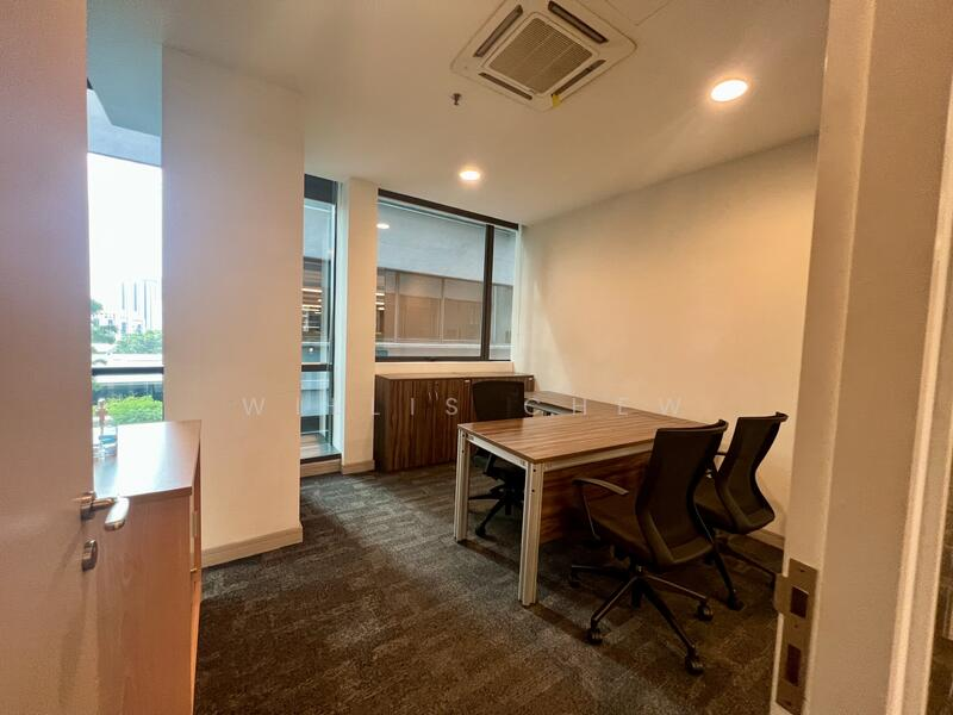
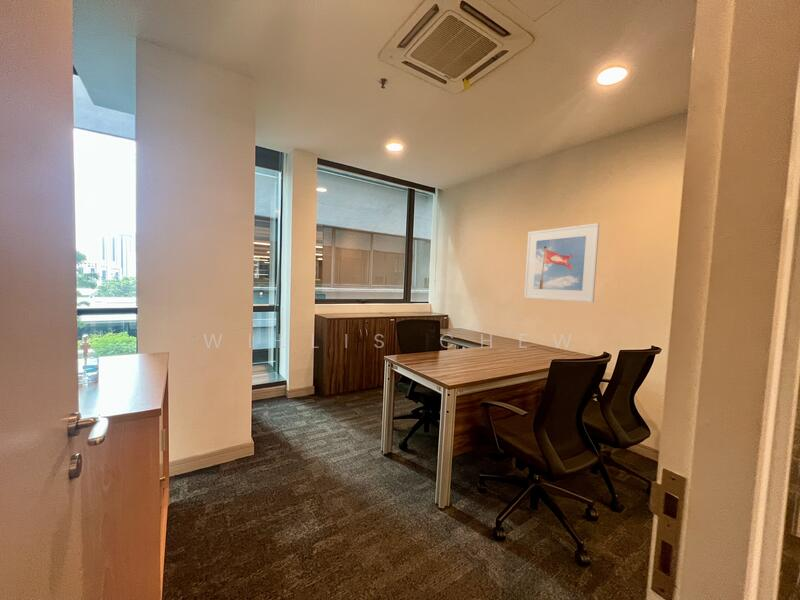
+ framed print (558, 264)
